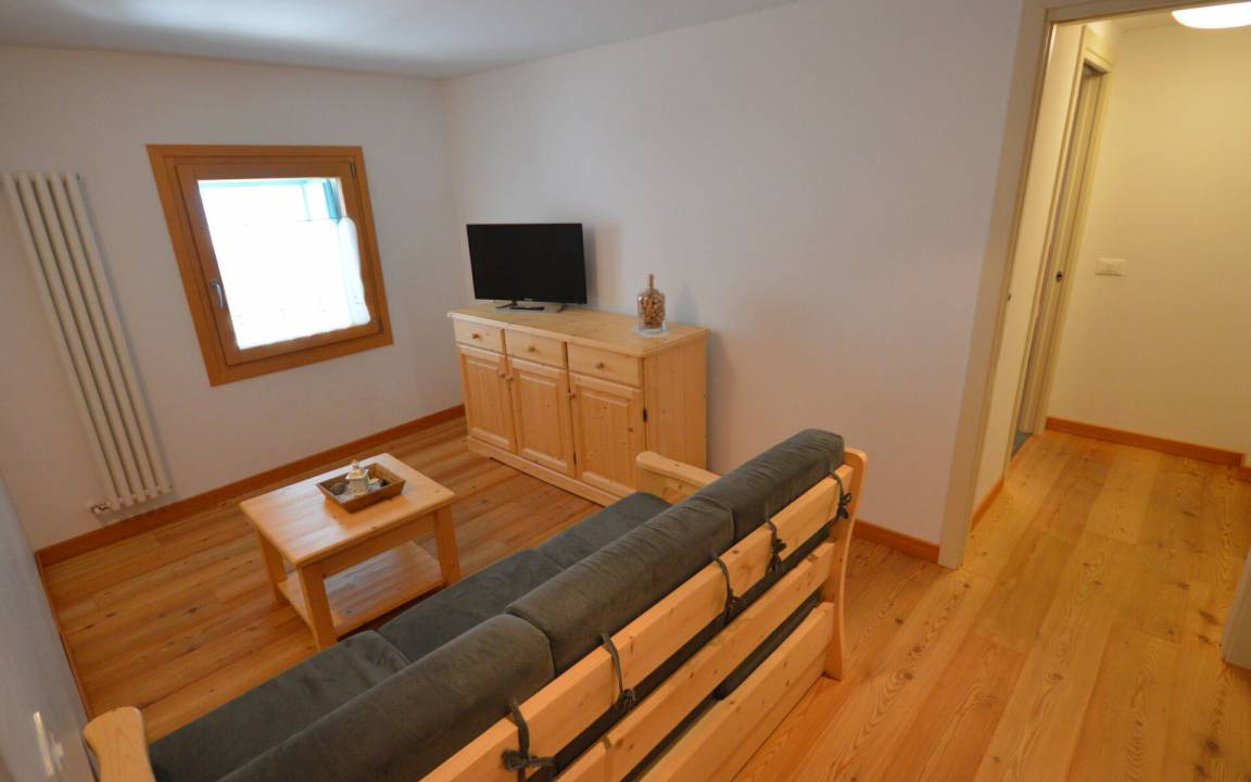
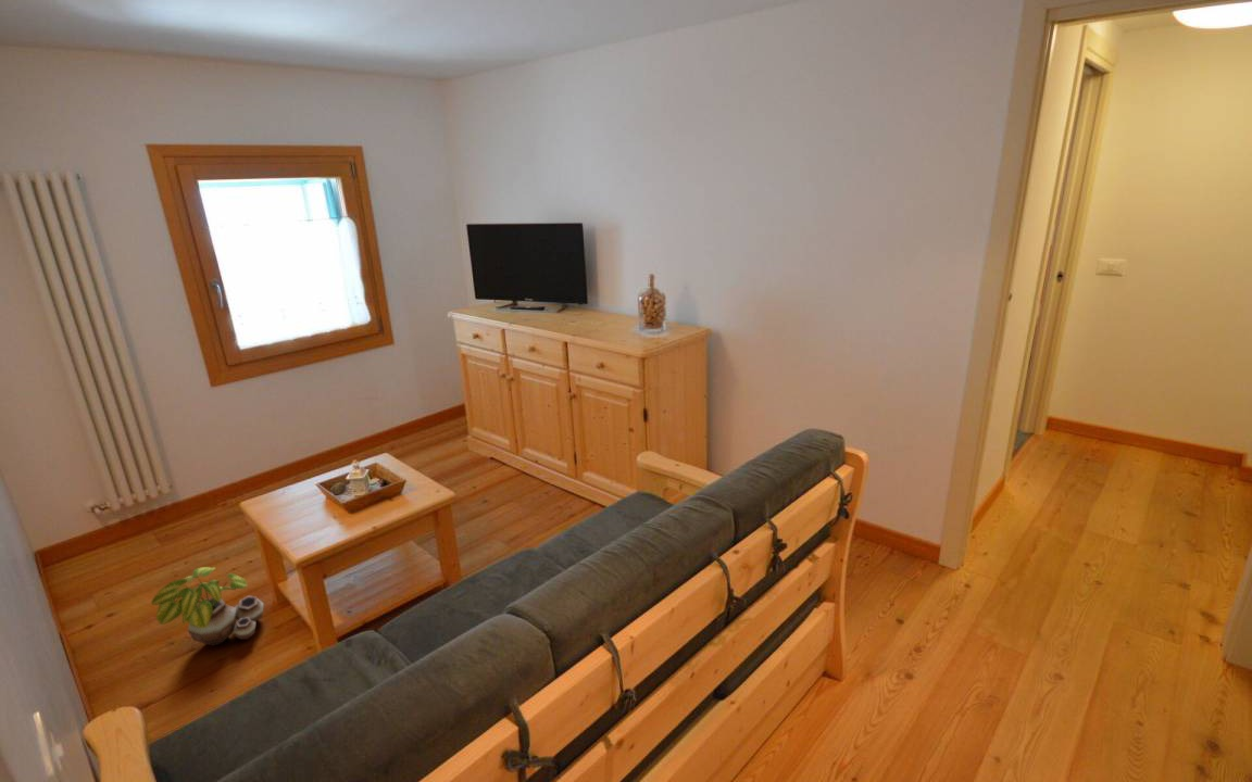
+ potted plant (212, 606)
